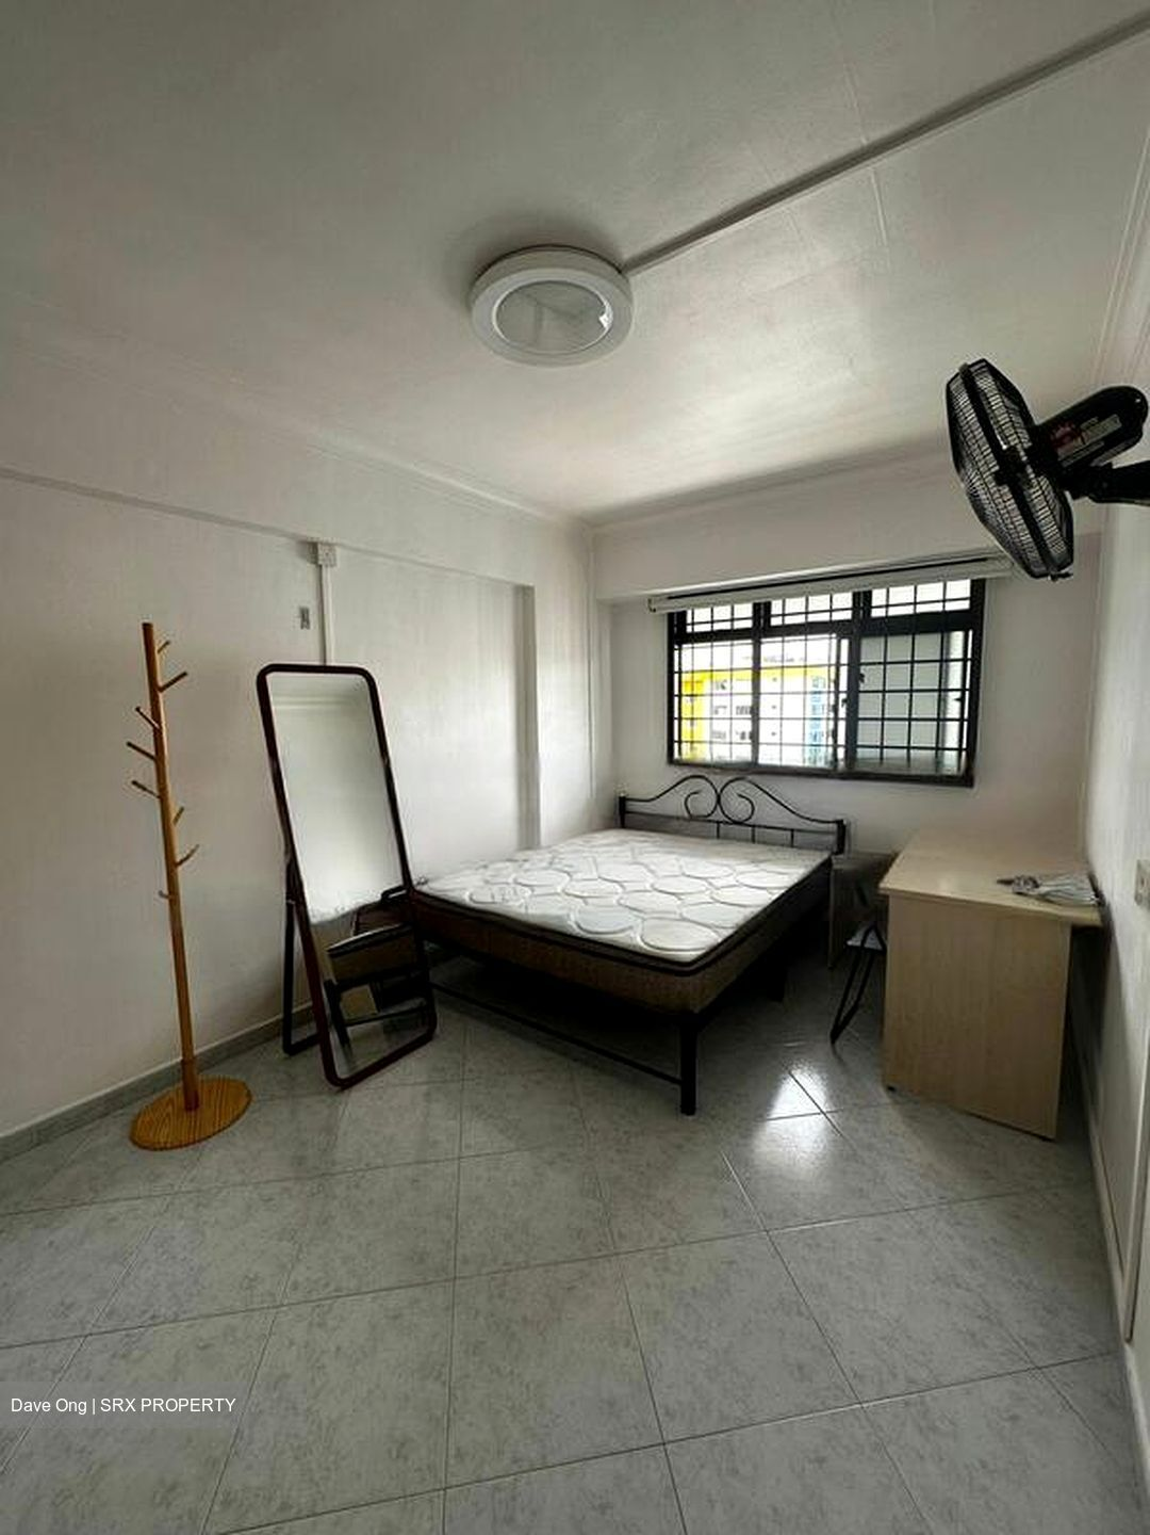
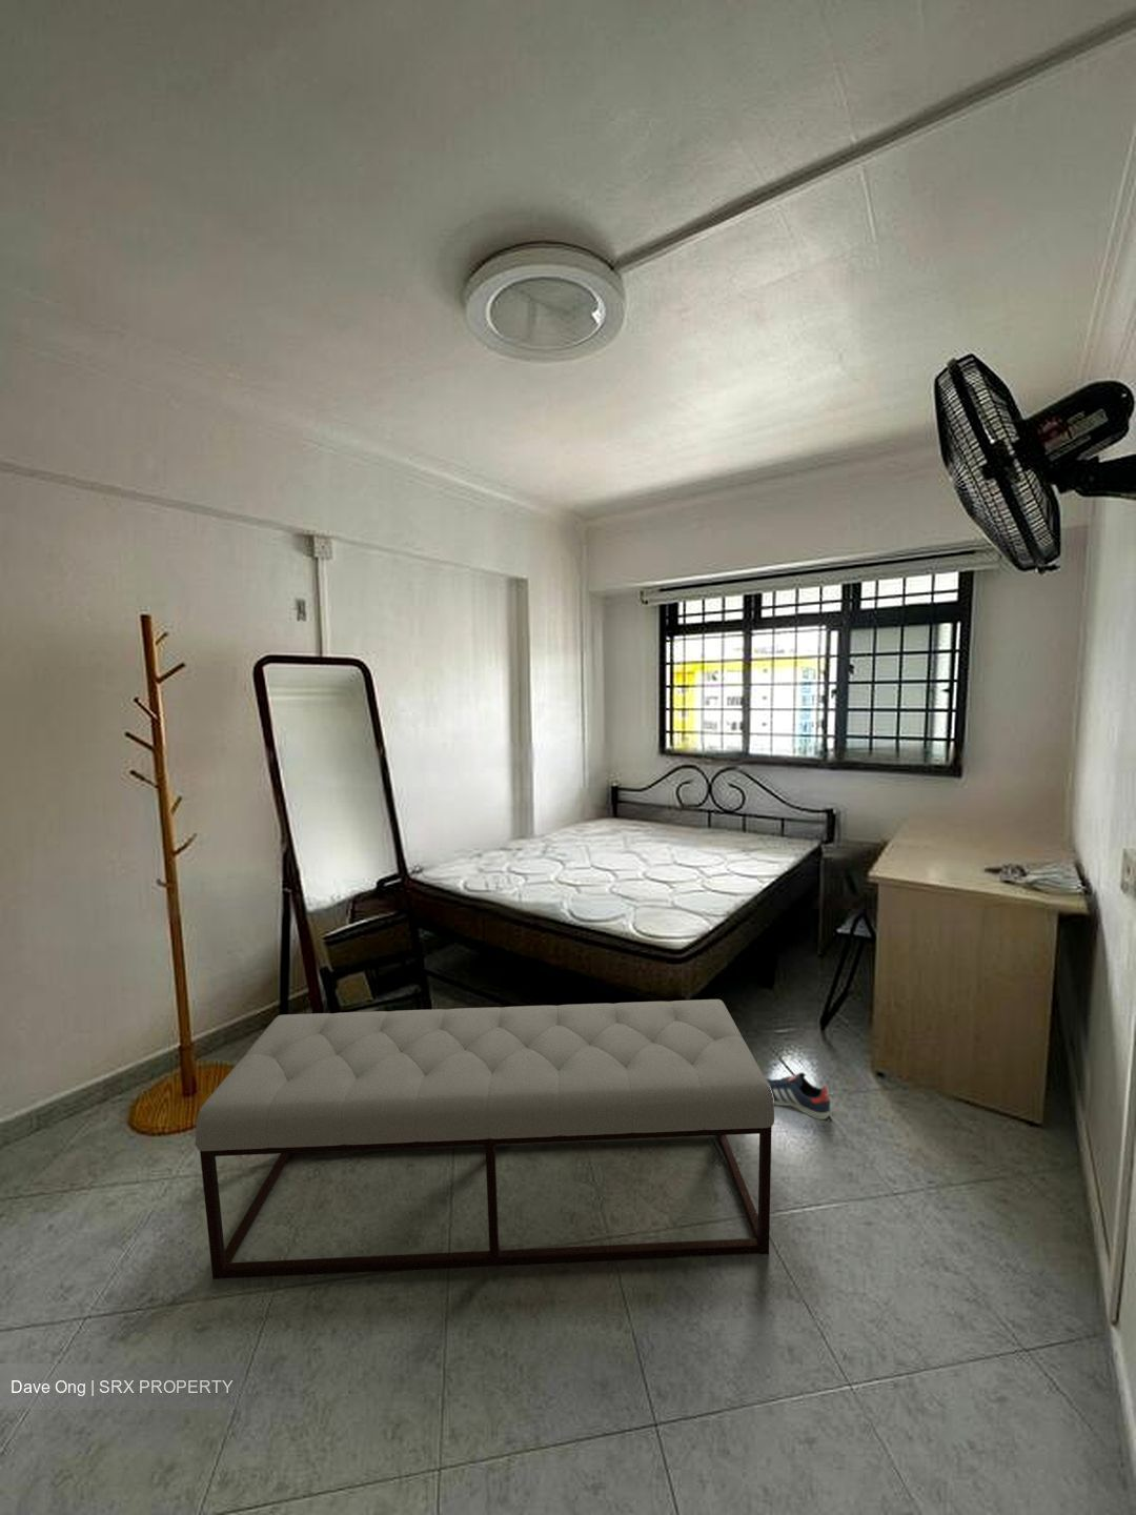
+ bench (498, 1119)
+ sneaker (788, 1086)
